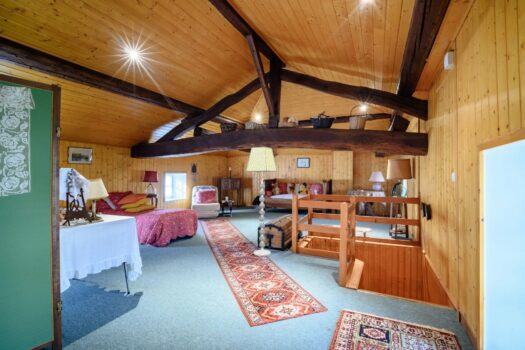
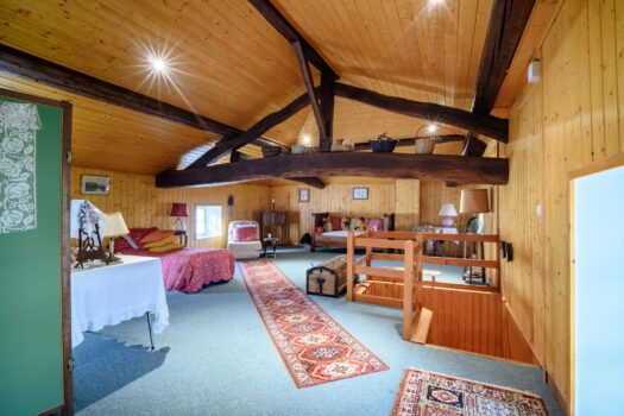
- floor lamp (262, 200)
